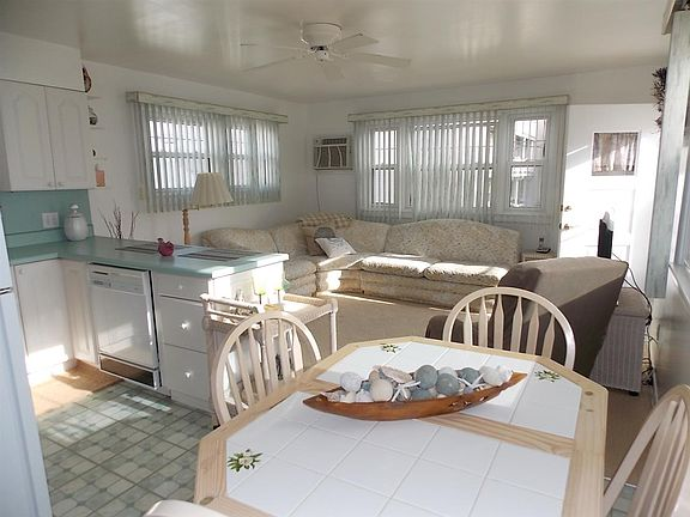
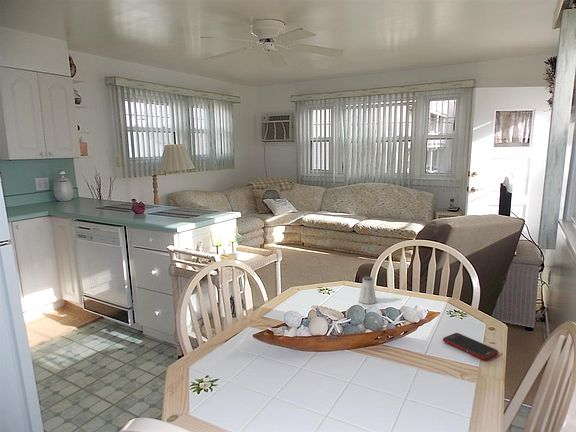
+ saltshaker (367, 289)
+ cell phone (469, 345)
